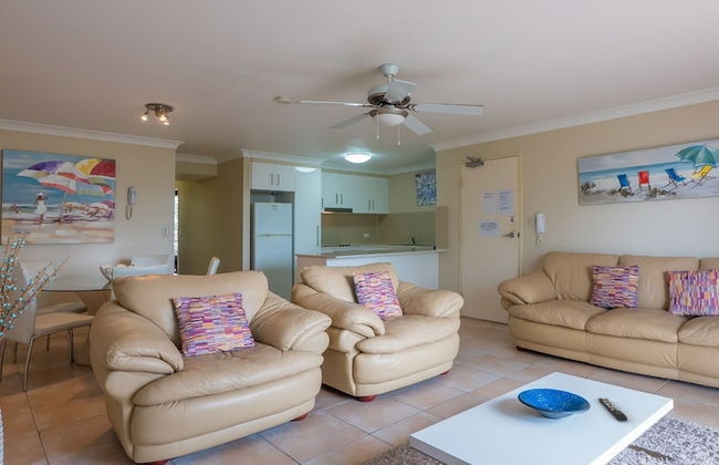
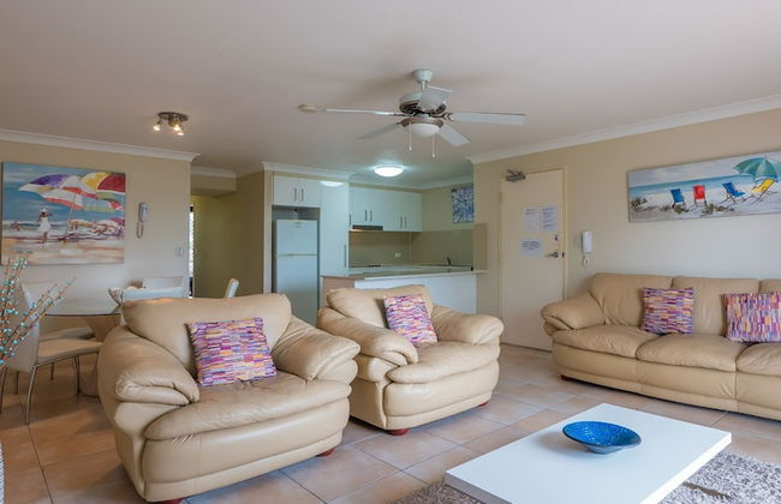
- remote control (612, 409)
